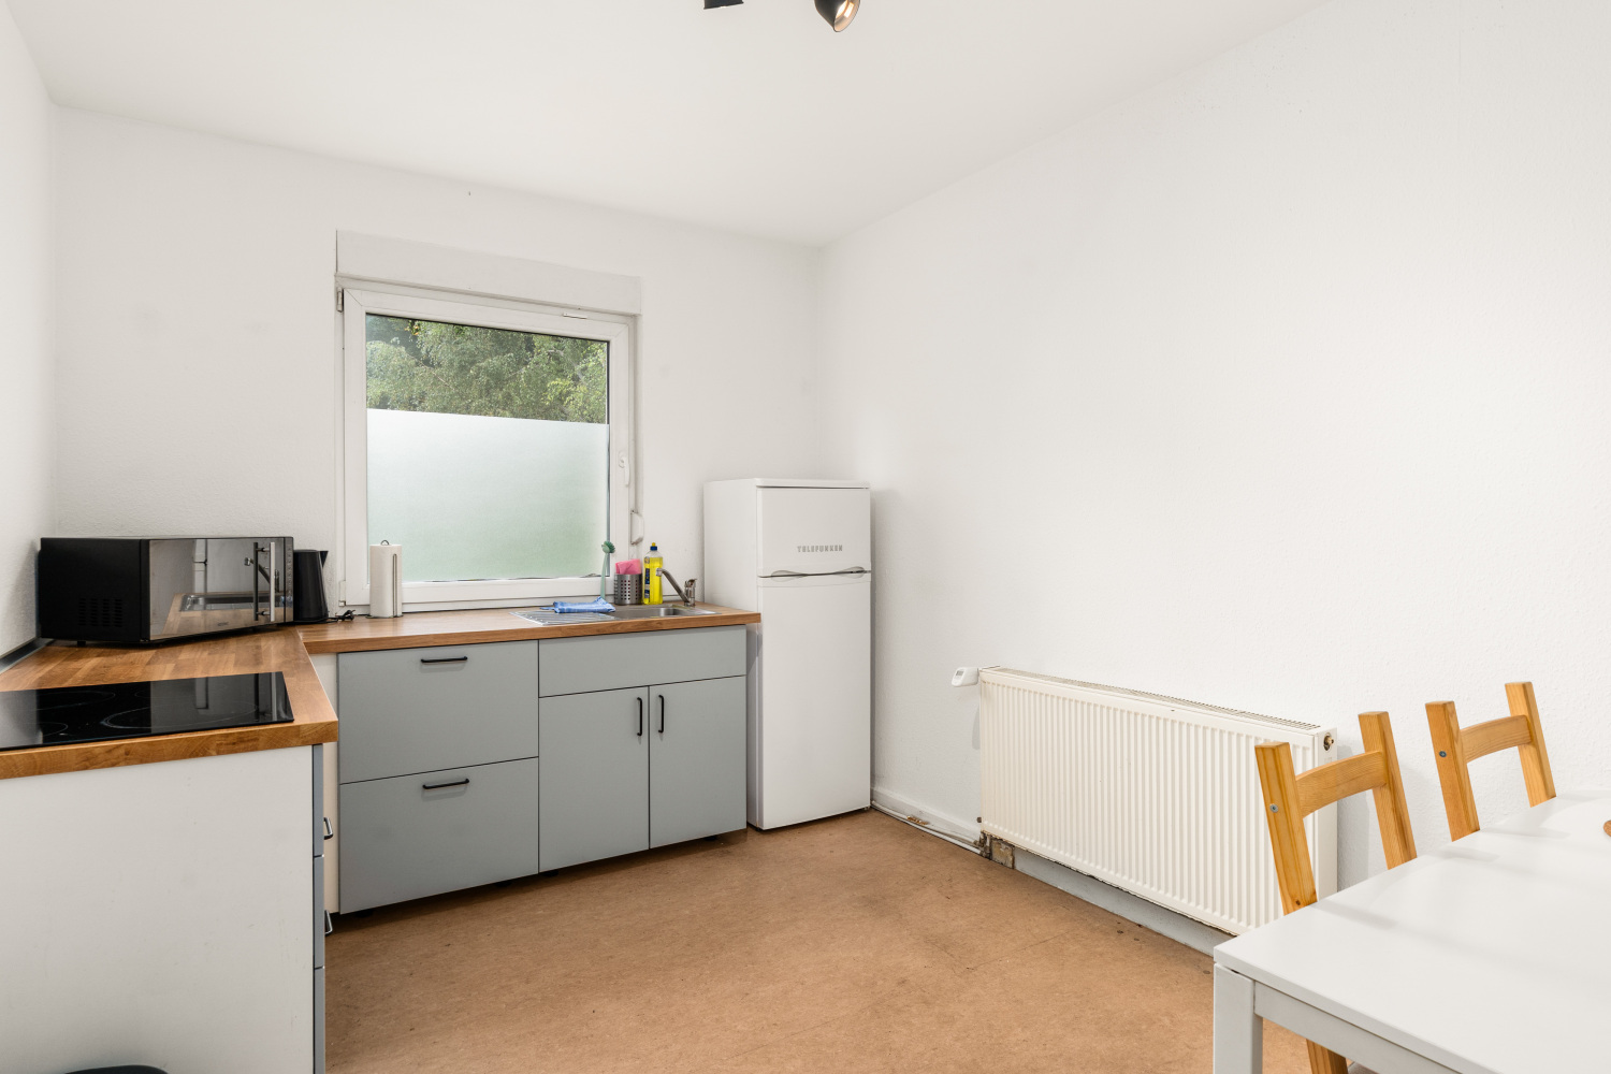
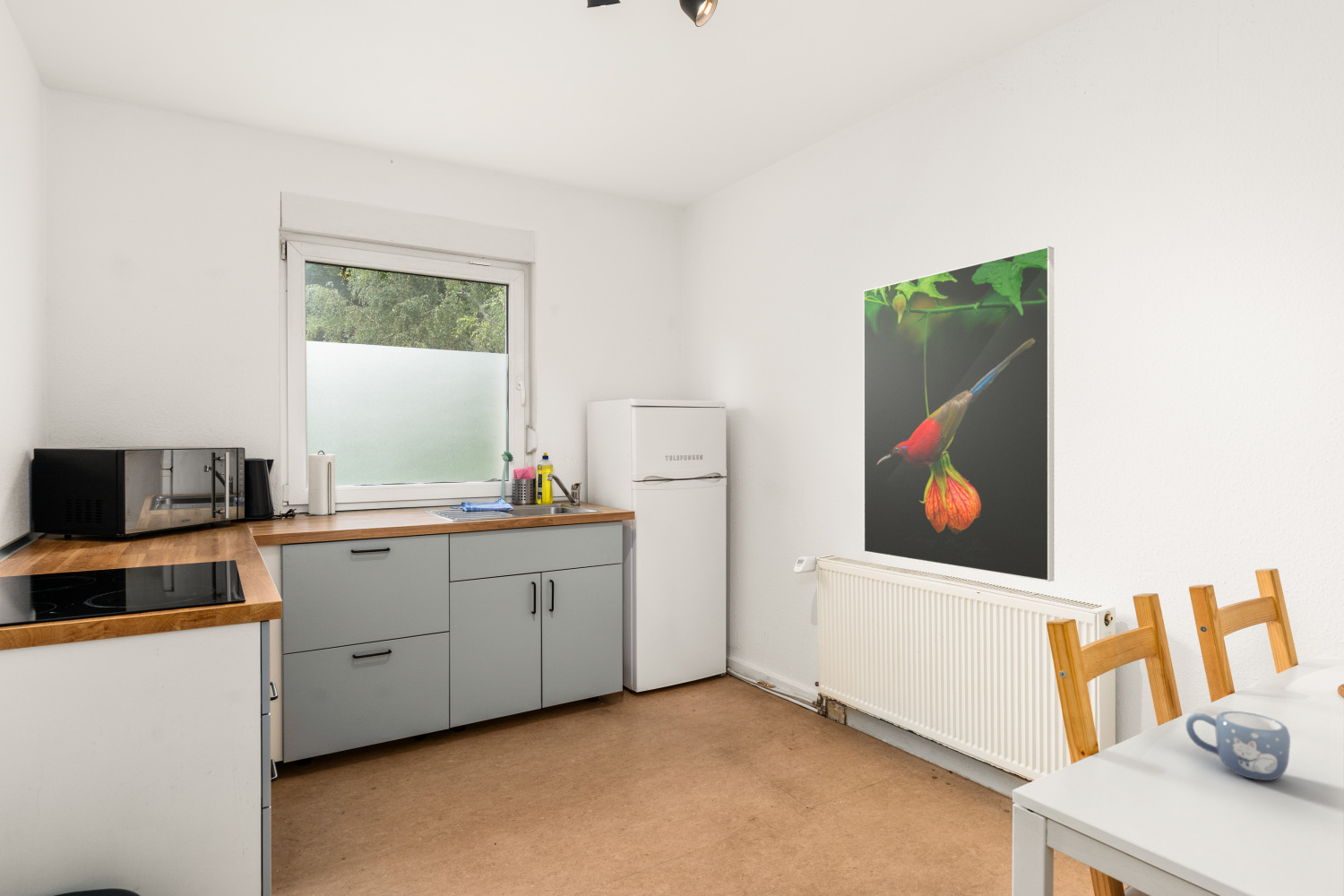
+ mug (1236, 743)
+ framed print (947, 418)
